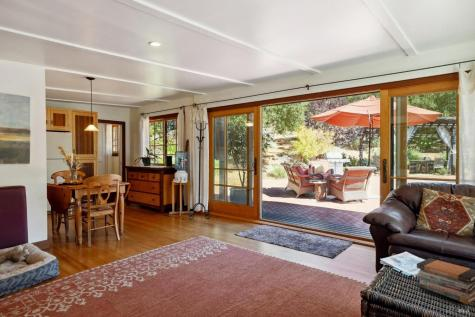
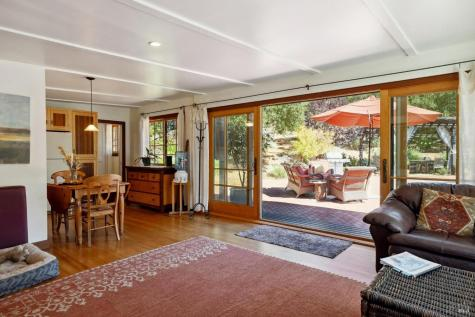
- book stack (447, 279)
